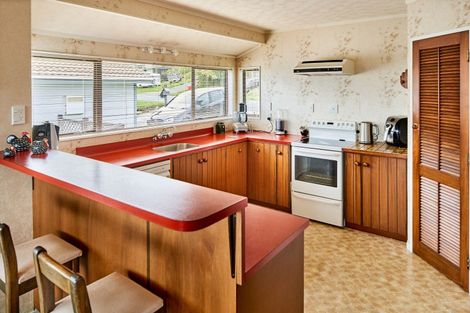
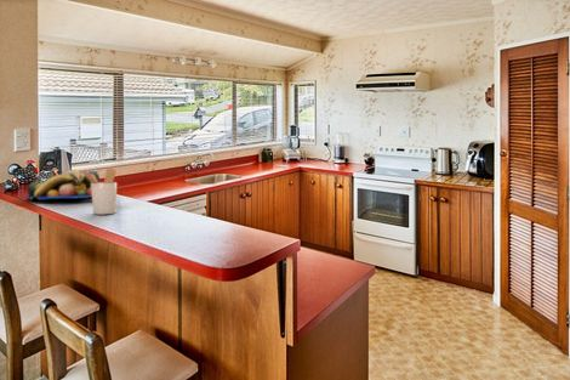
+ utensil holder (98, 191)
+ fruit bowl (72, 183)
